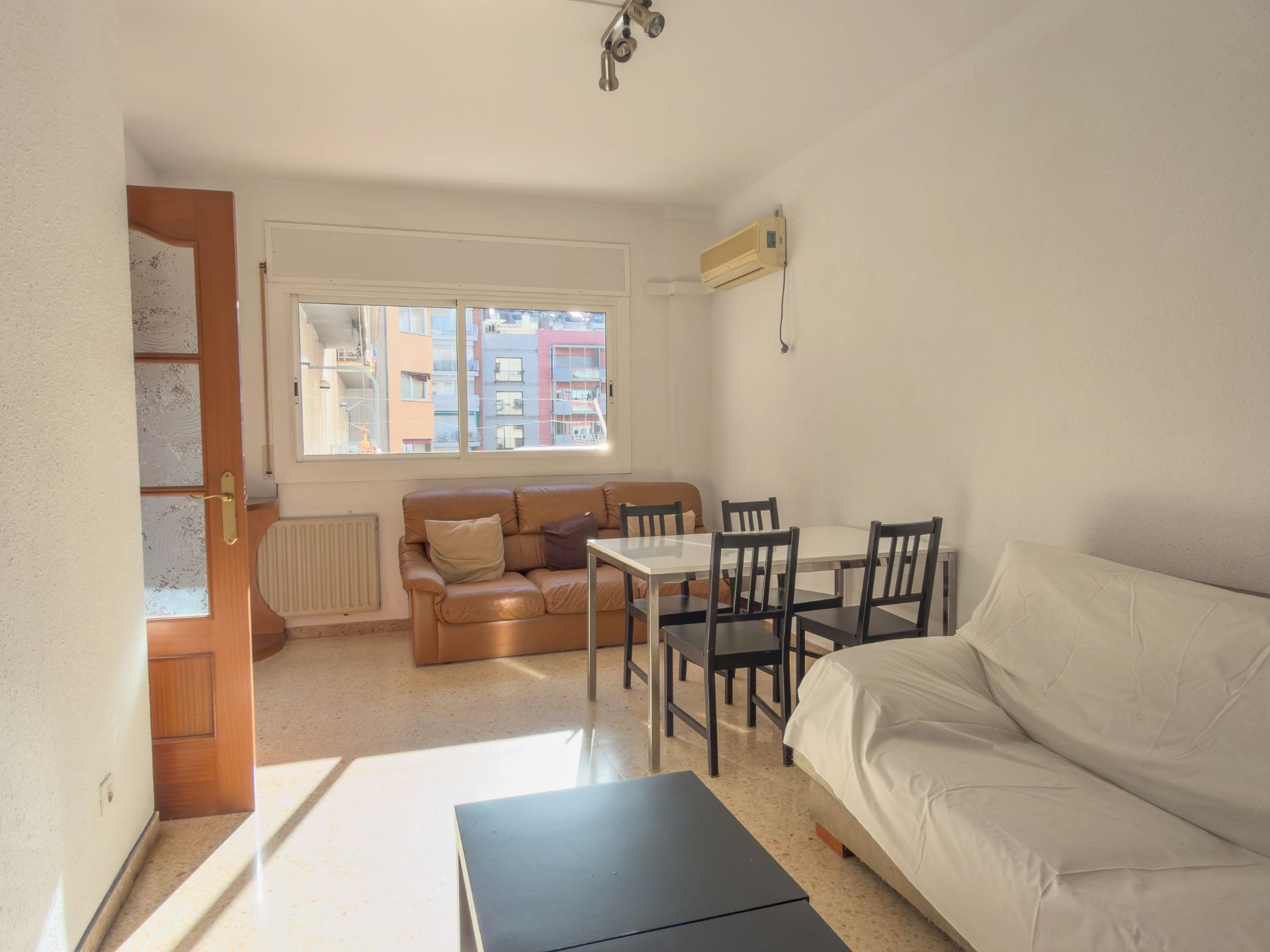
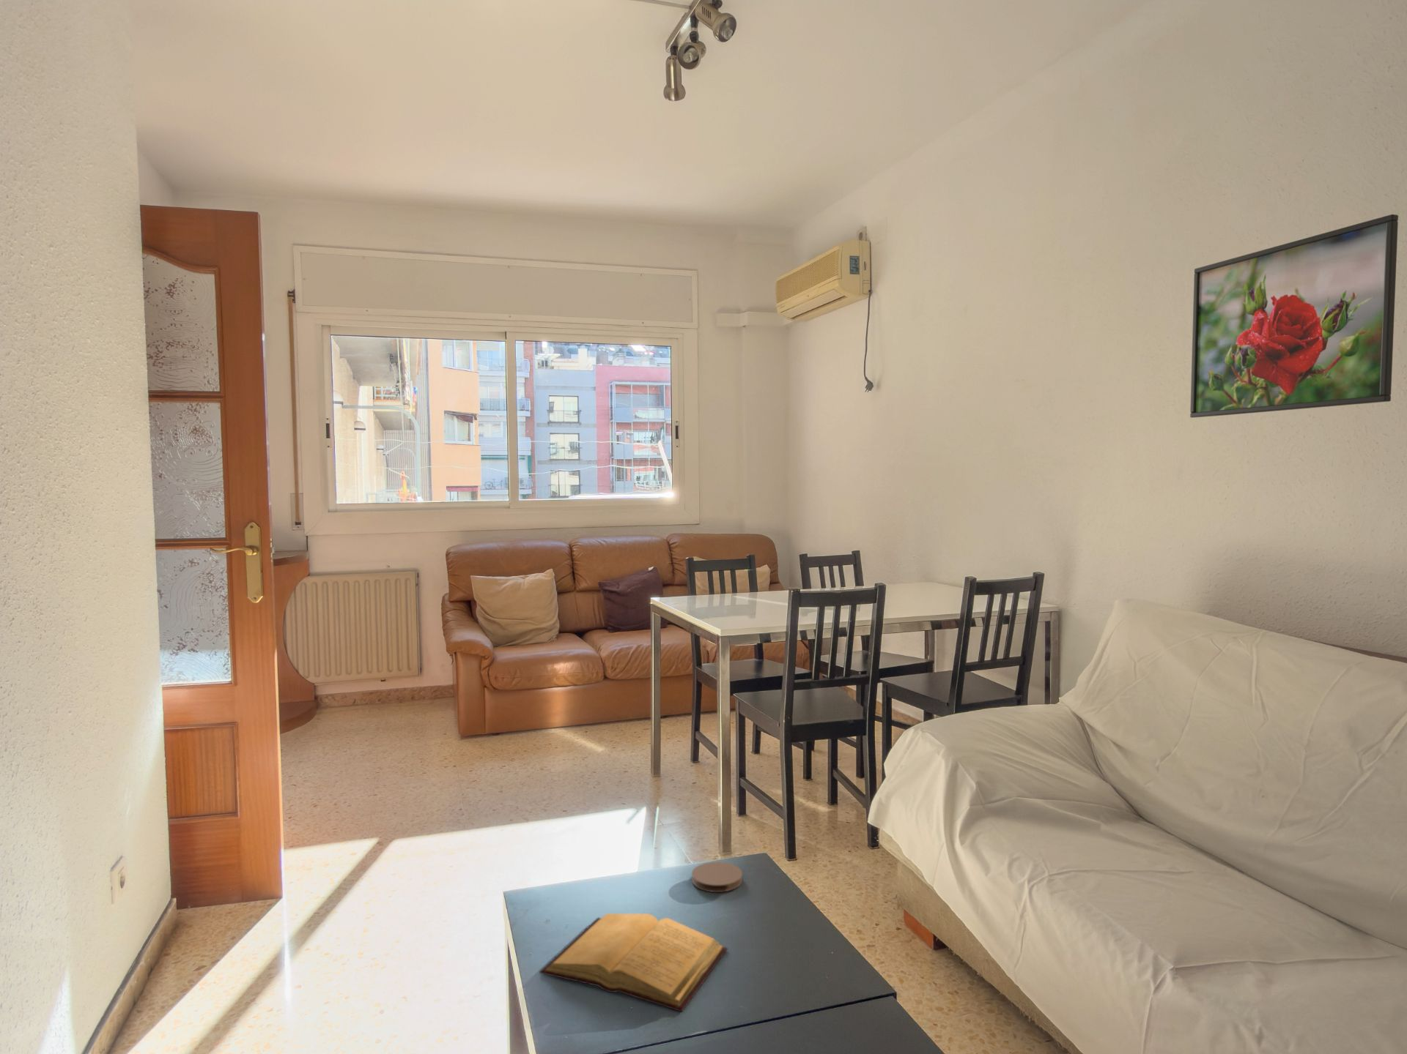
+ coaster (717, 876)
+ book (635, 950)
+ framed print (1282, 328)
